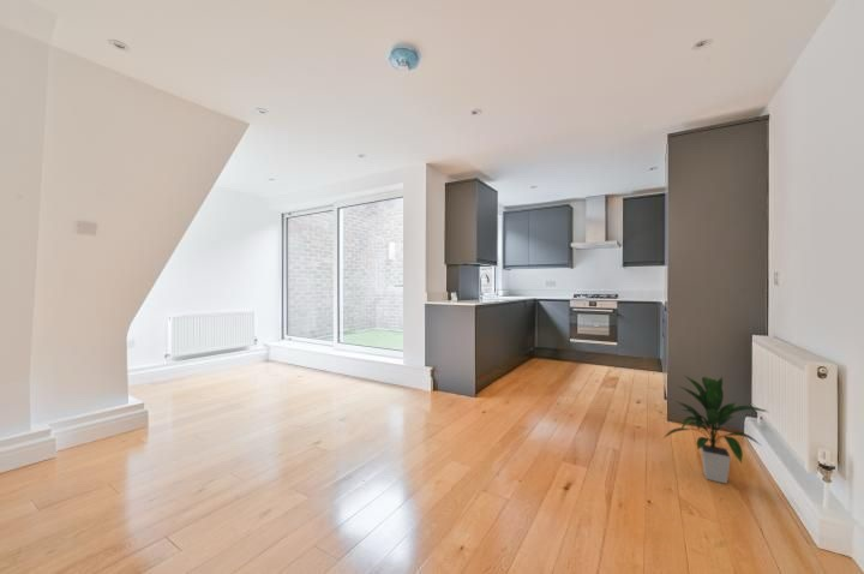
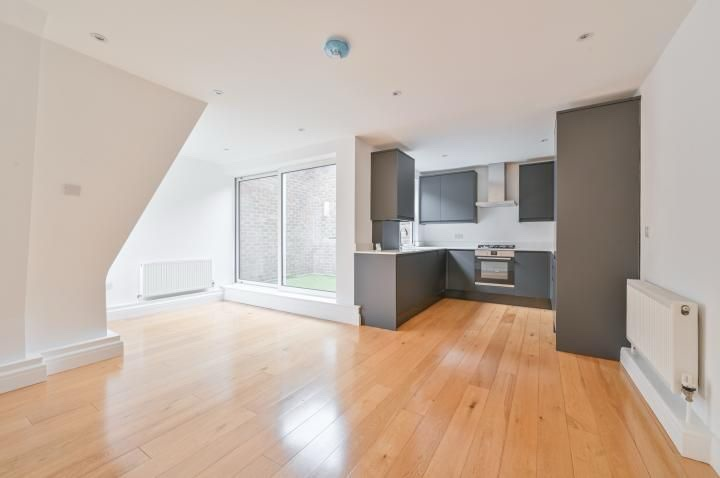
- indoor plant (709, 424)
